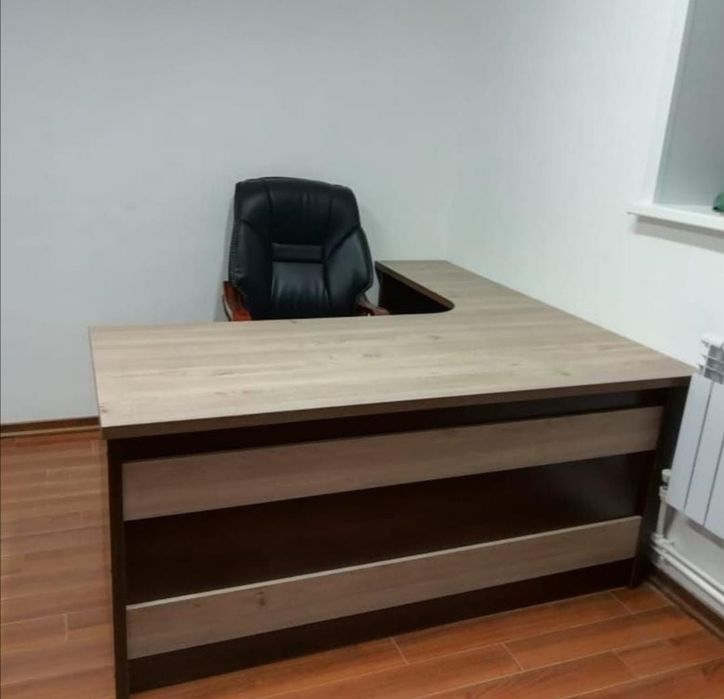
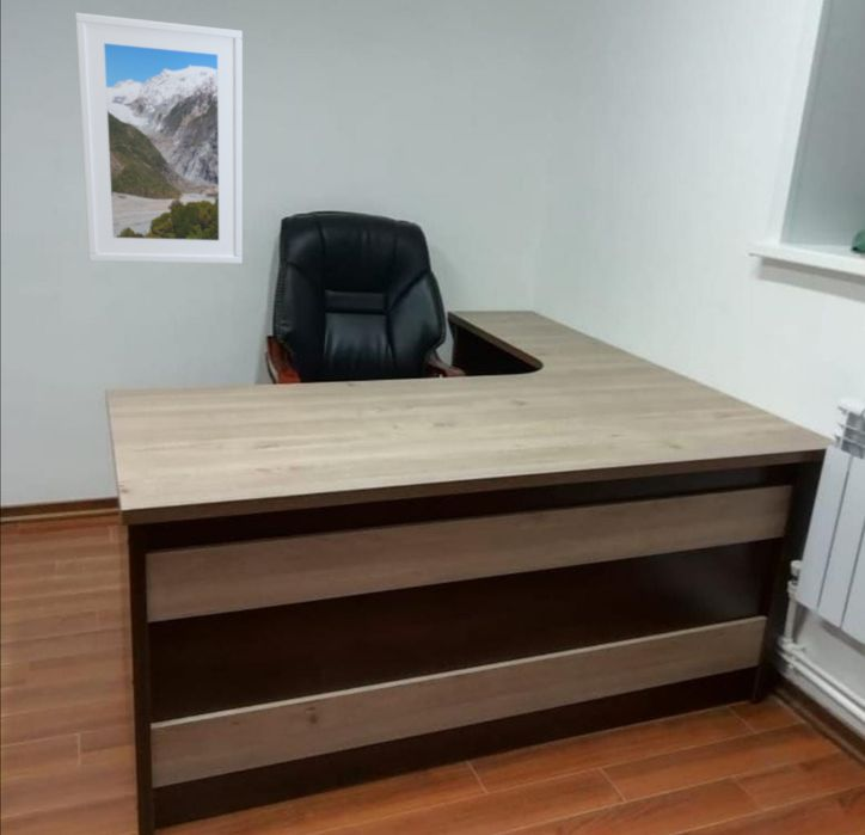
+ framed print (164, 147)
